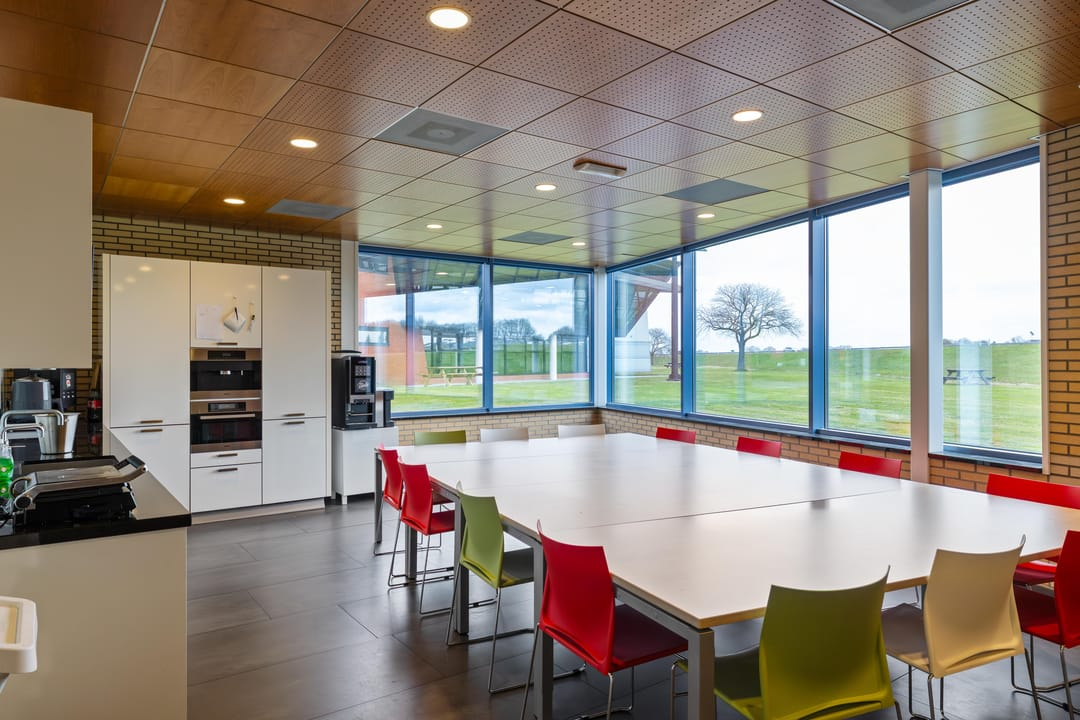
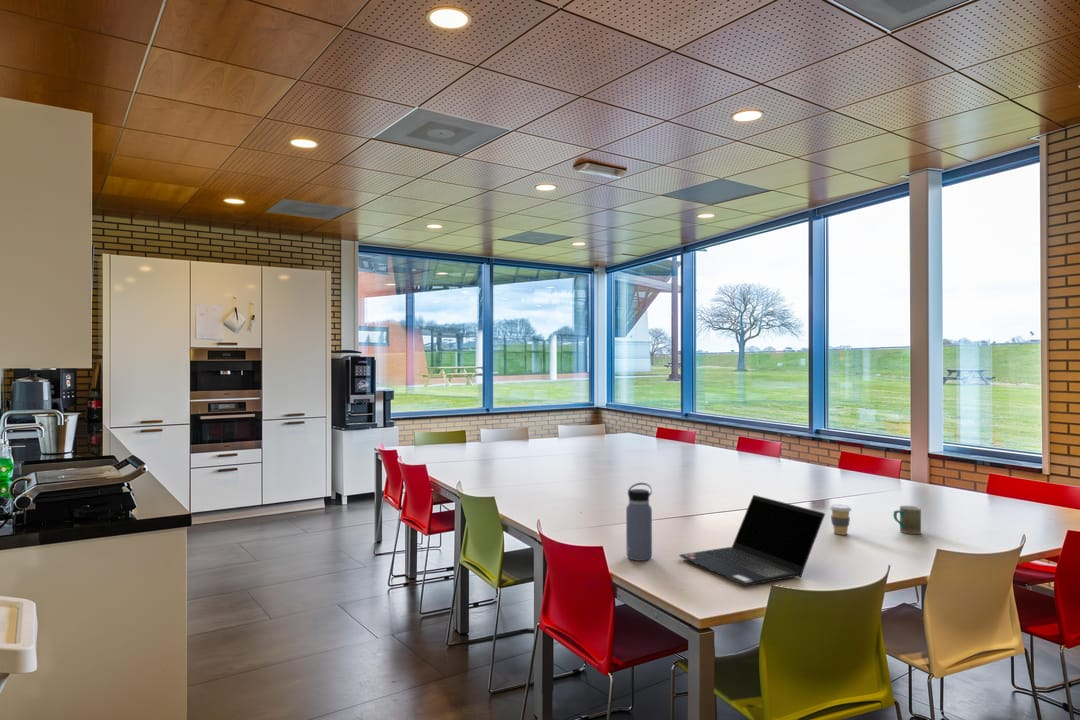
+ laptop computer (749, 536)
+ coffee cup (840, 519)
+ mug (906, 519)
+ water bottle (639, 519)
